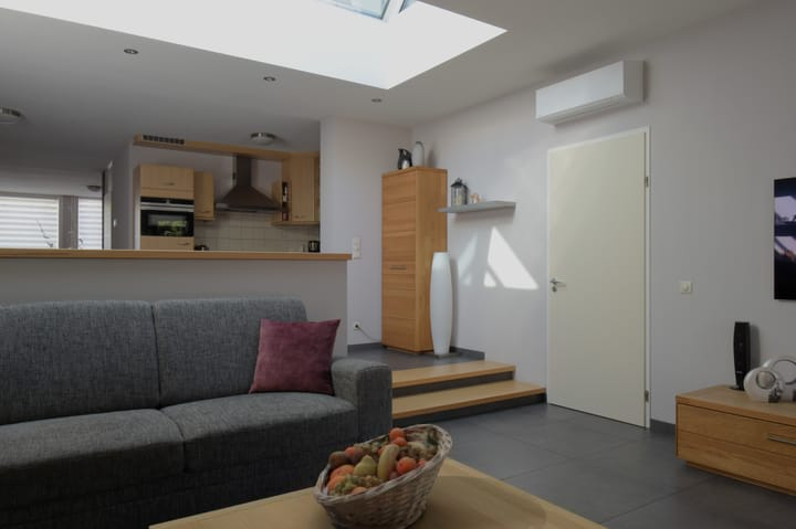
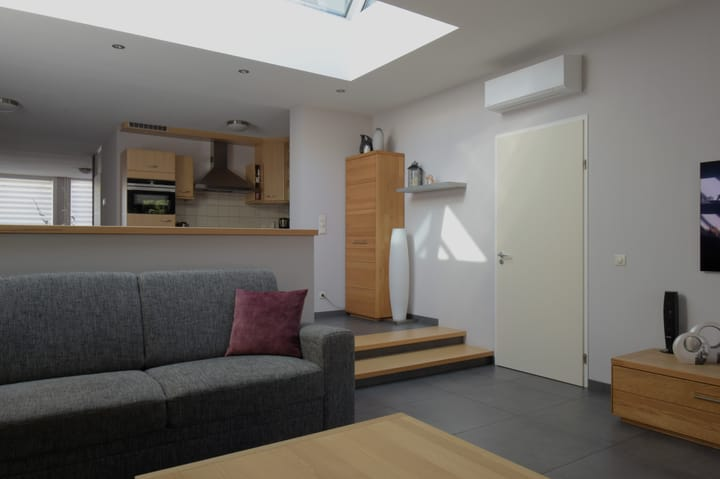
- fruit basket (384, 473)
